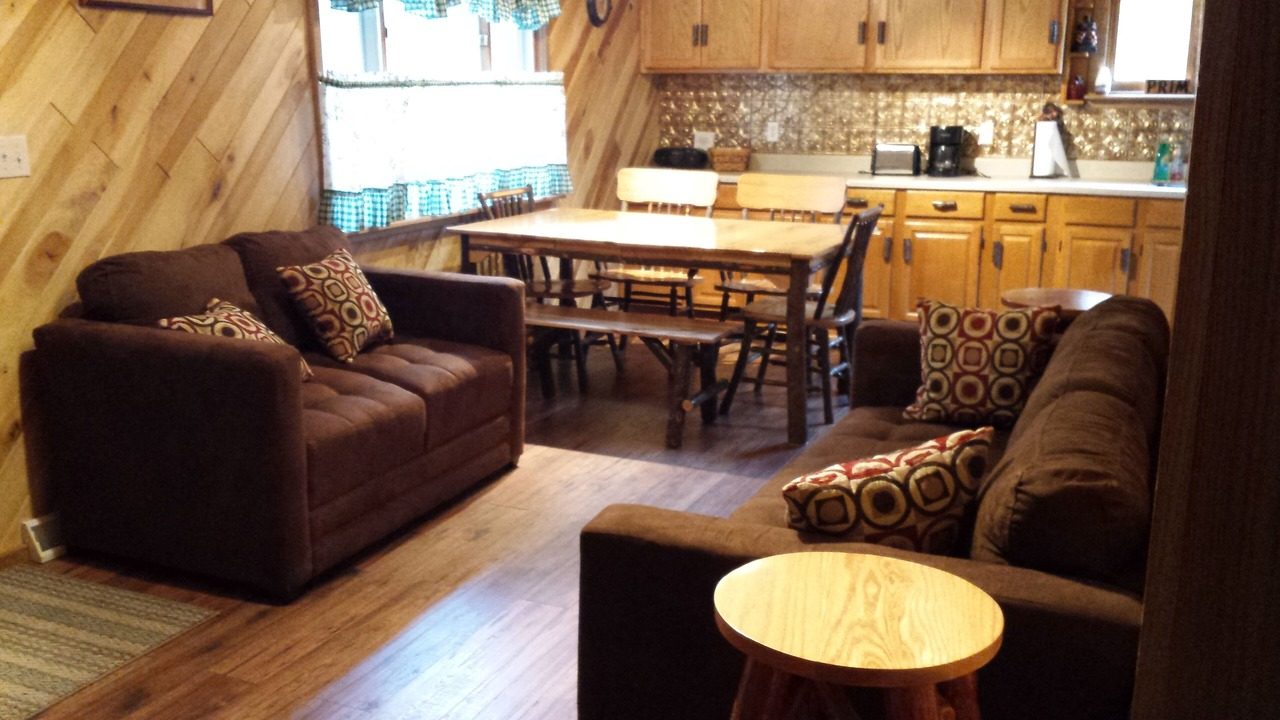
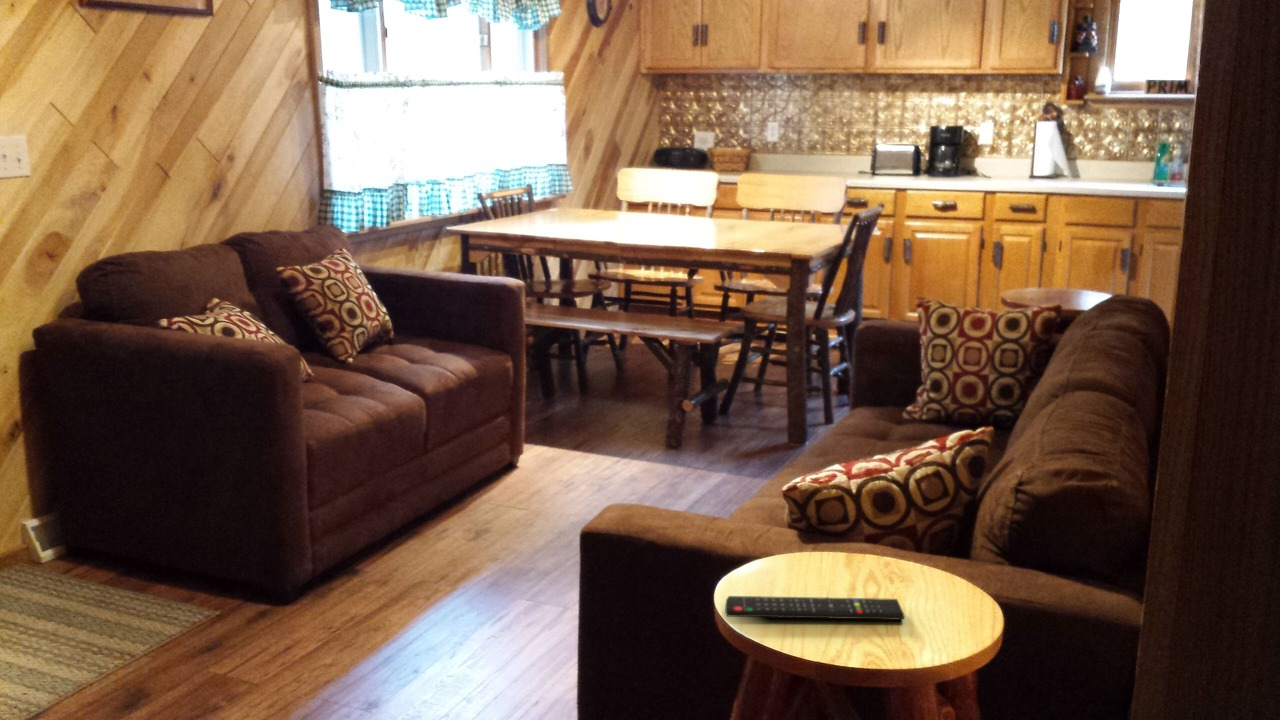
+ remote control (812, 609)
